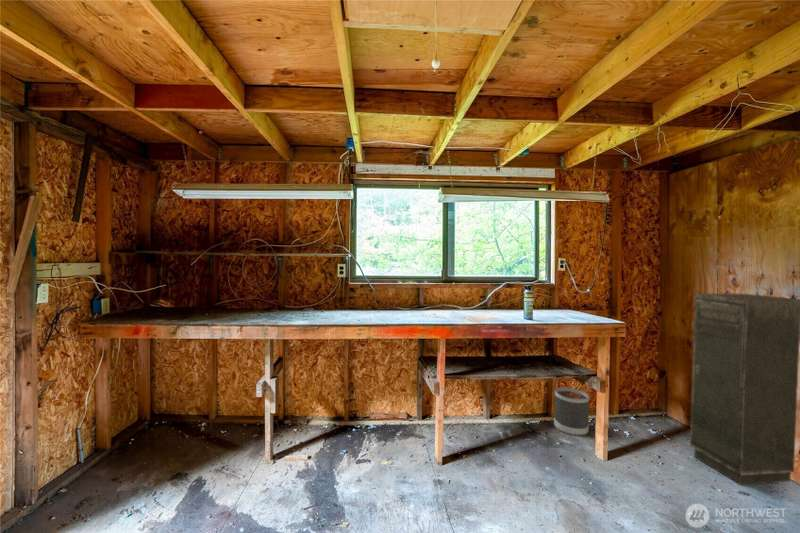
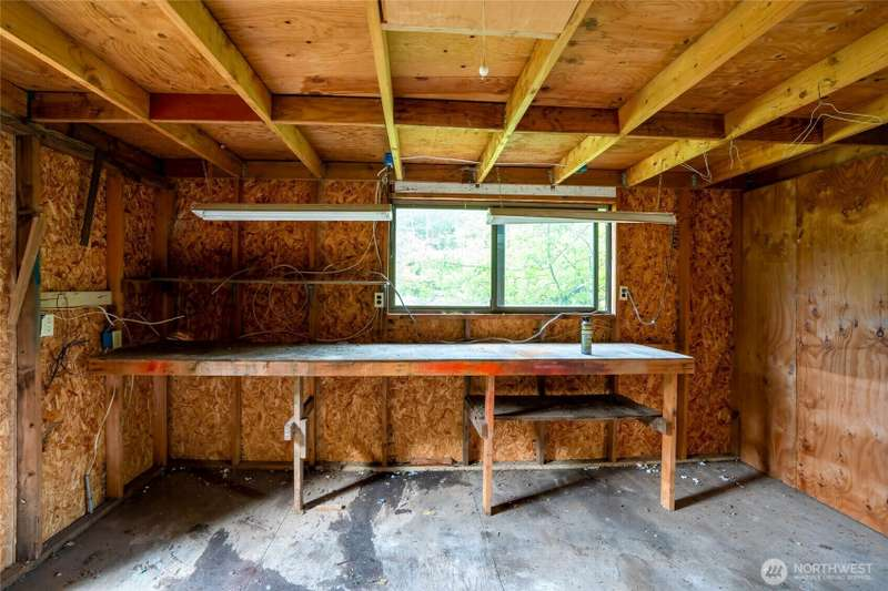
- storage cabinet (740, 383)
- wastebasket (571, 410)
